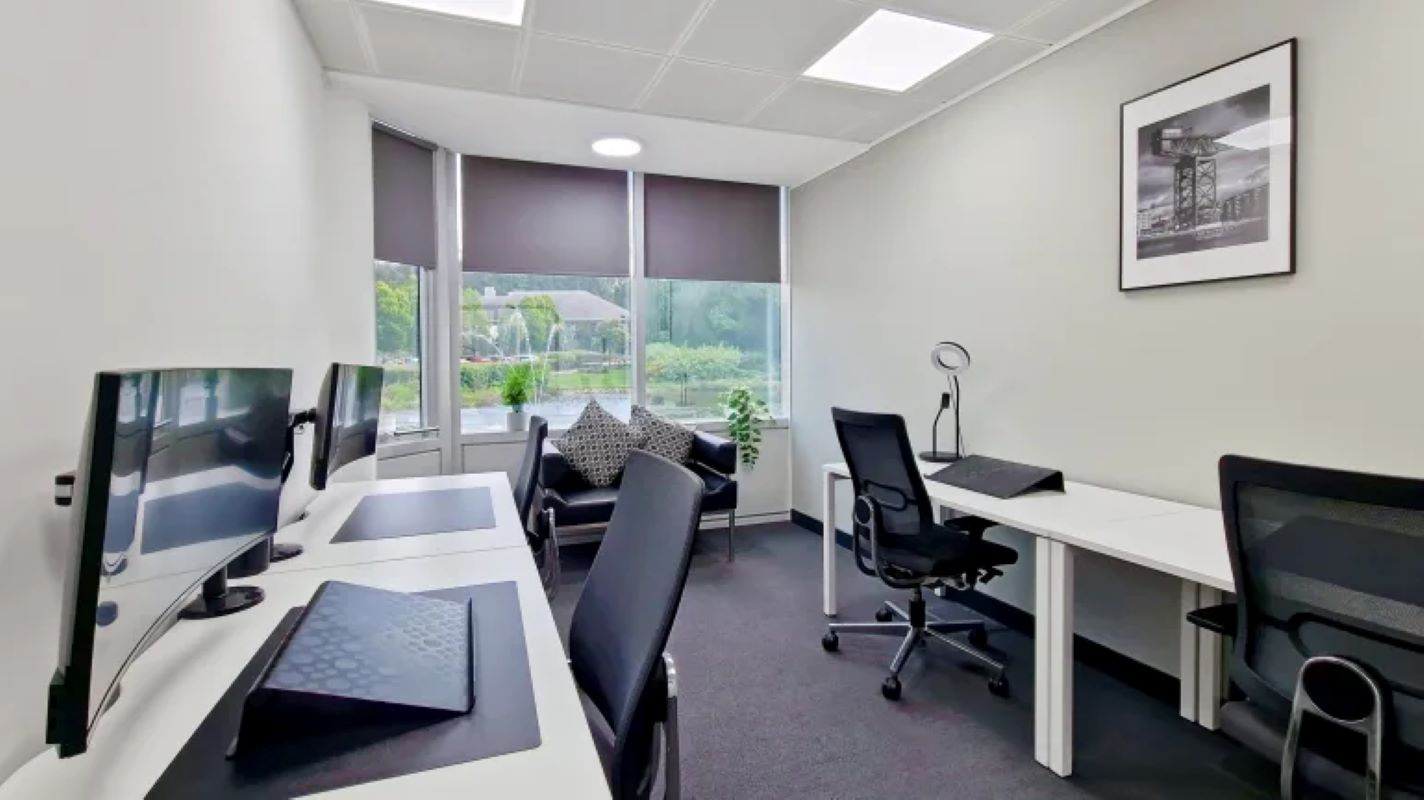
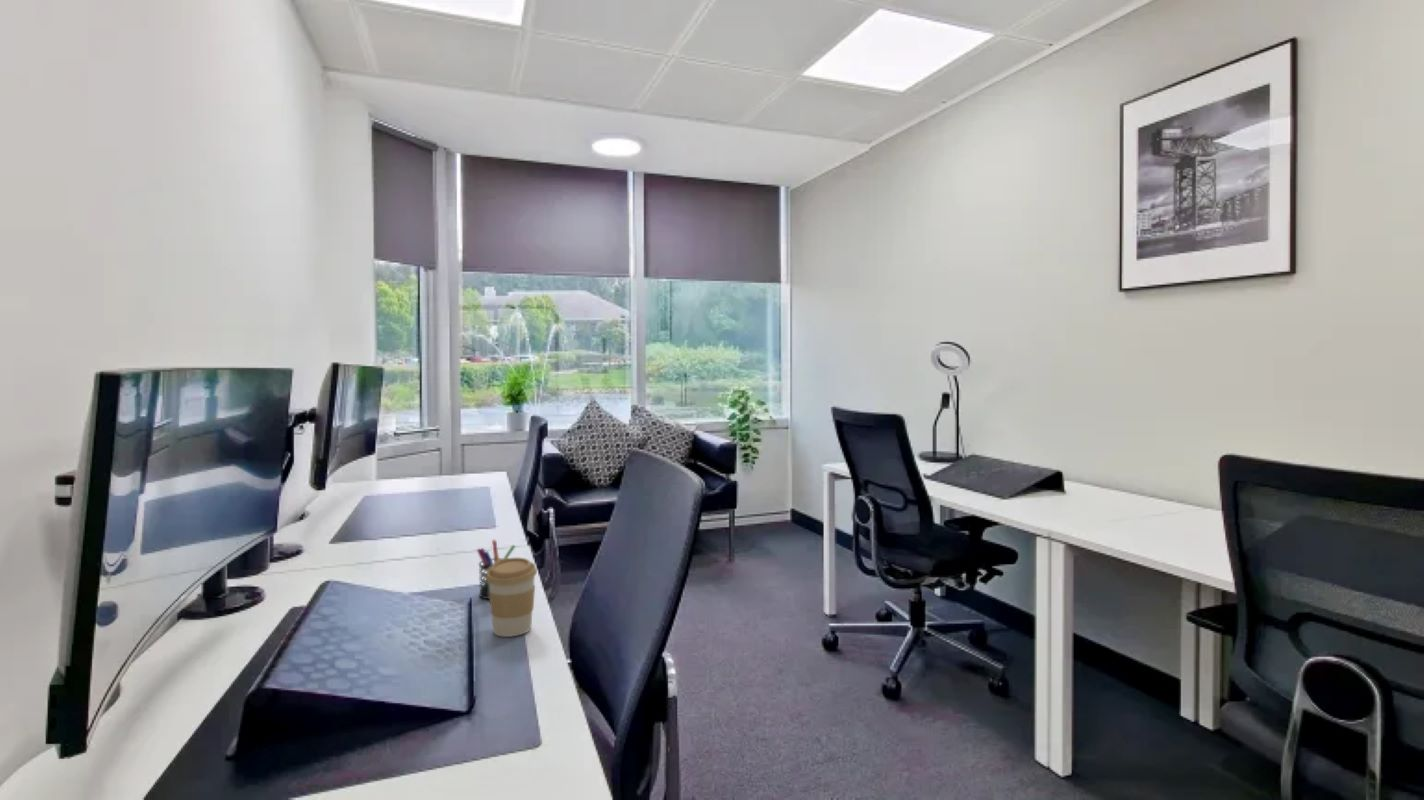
+ pen holder (495, 562)
+ coffee cup (512, 595)
